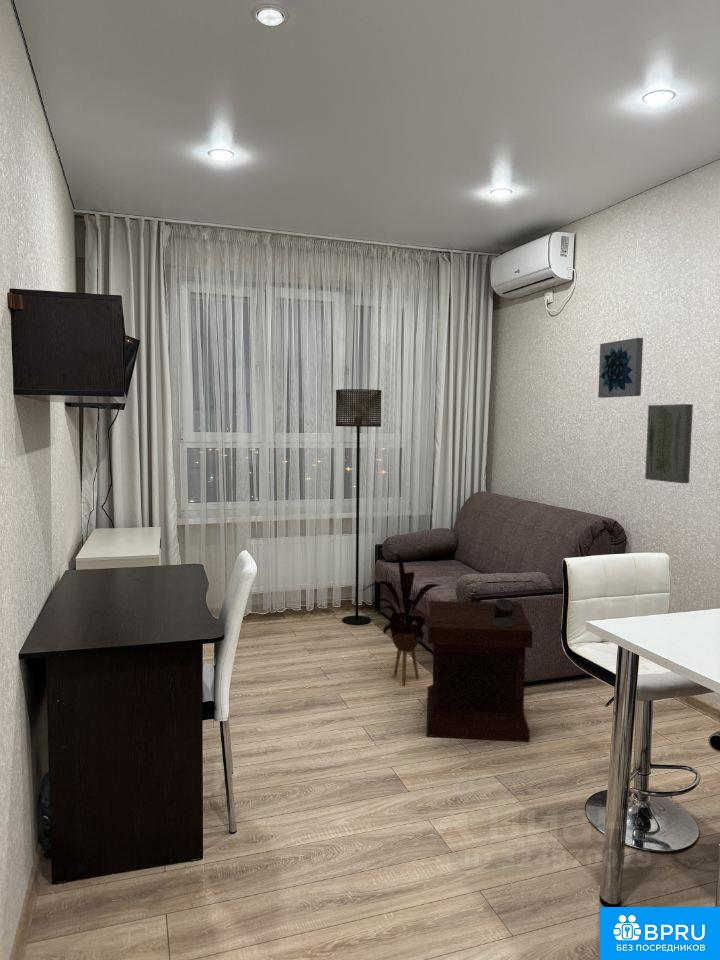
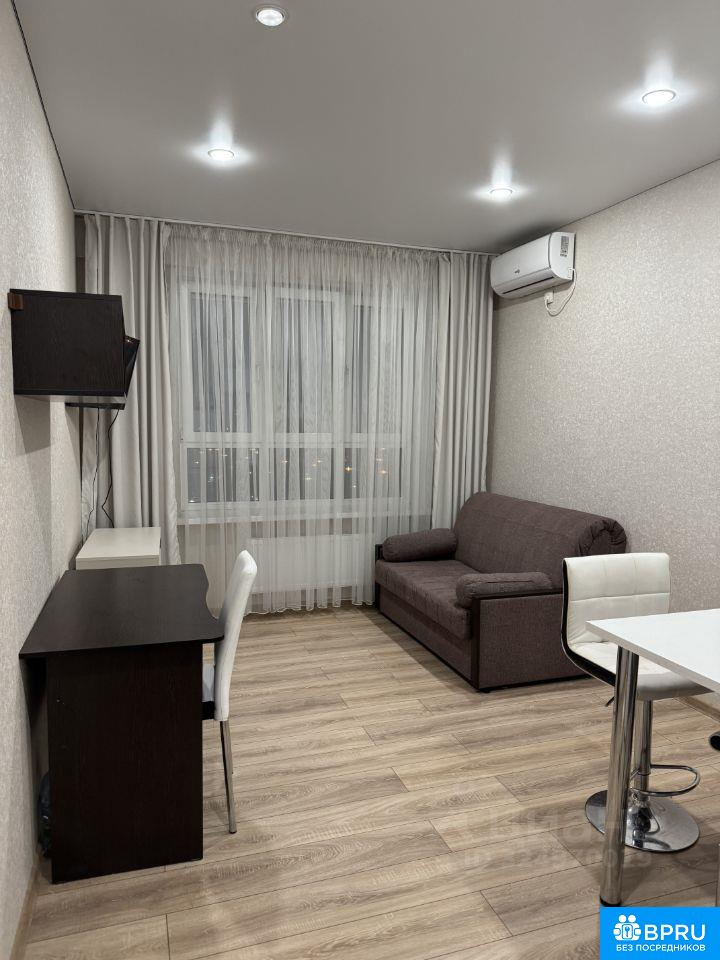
- floor lamp (357, 507)
- mug (506, 611)
- house plant (399, 614)
- wall art (619, 369)
- wall art (668, 443)
- side table (475, 666)
